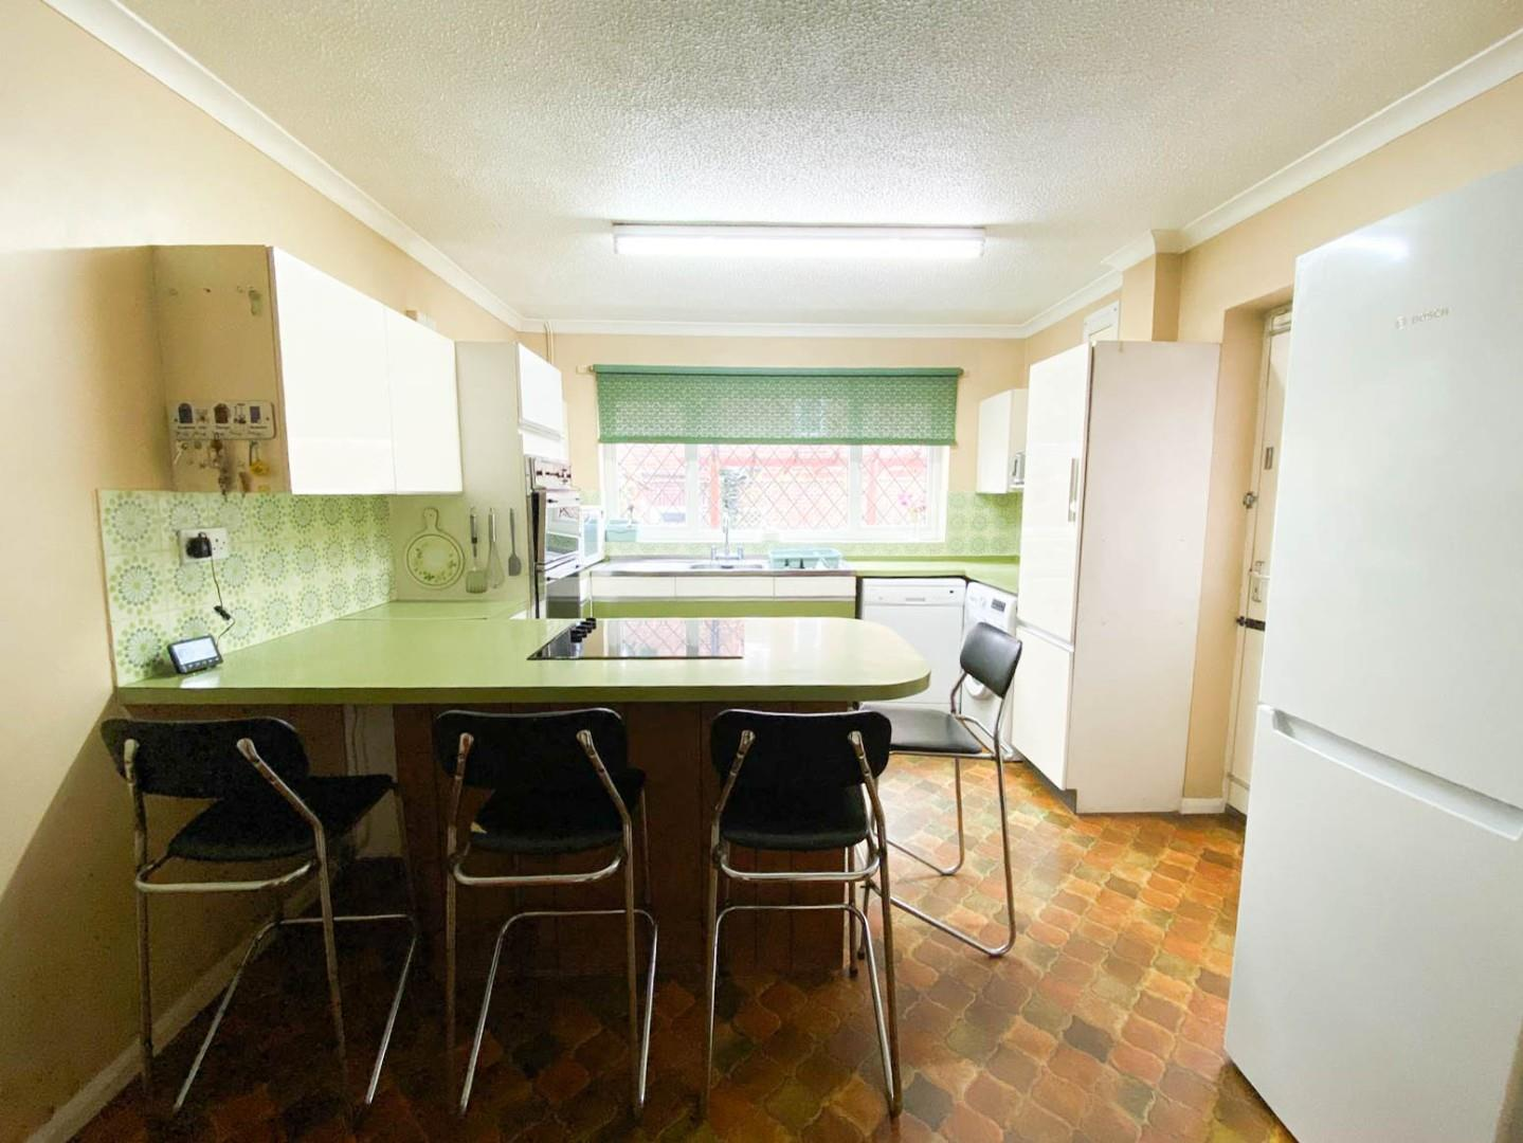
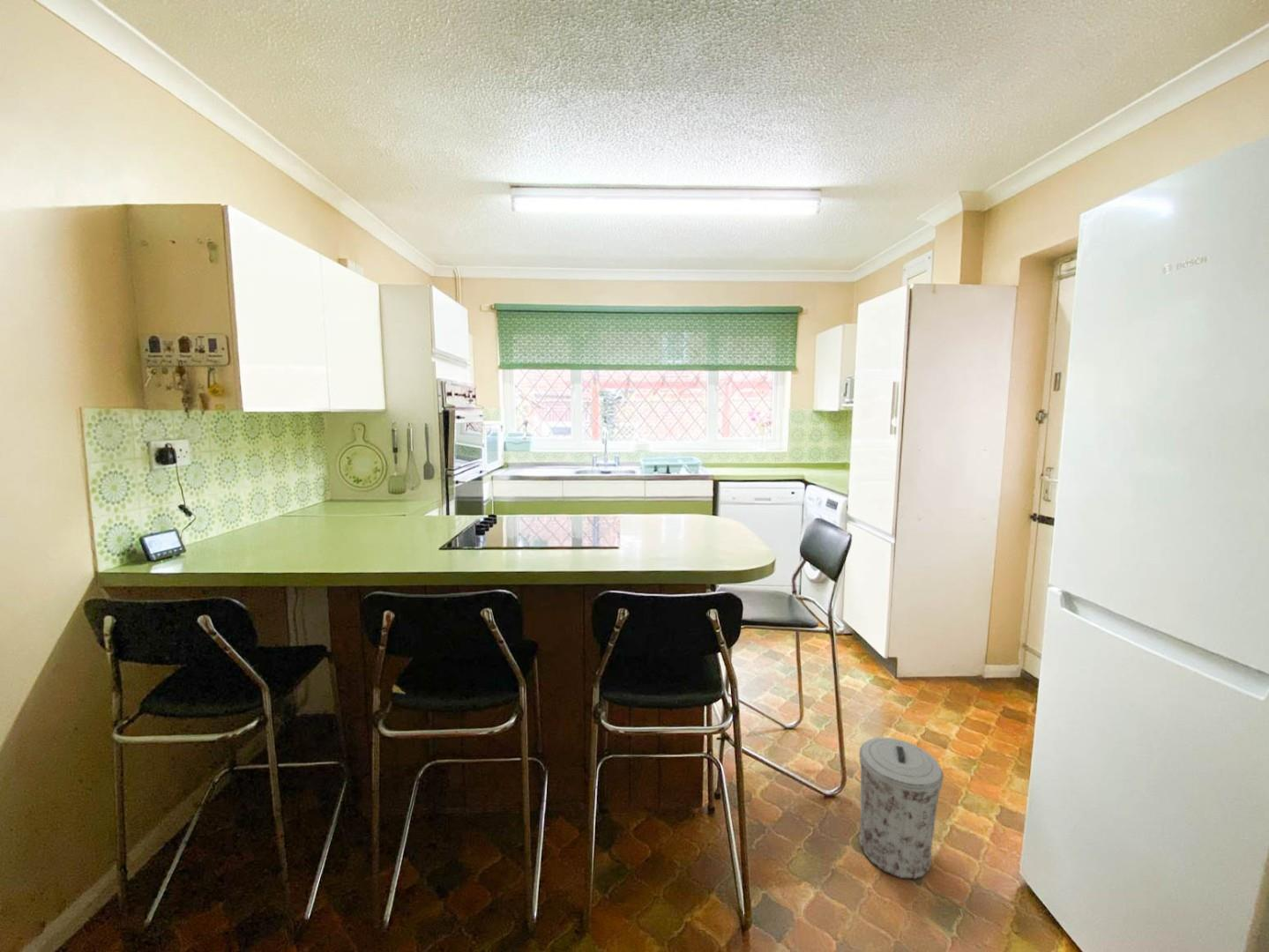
+ trash can (897, 801)
